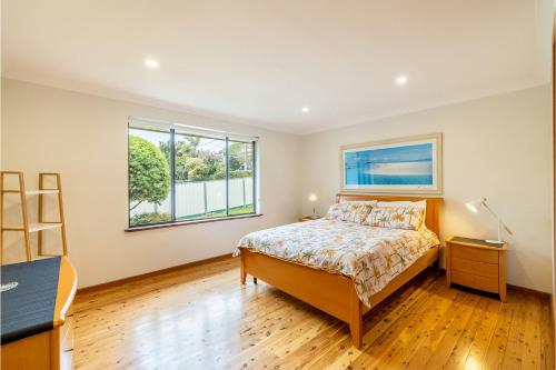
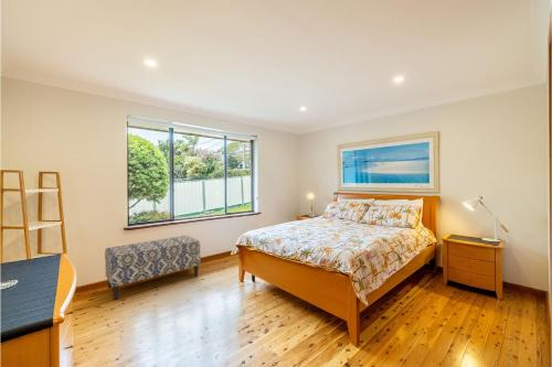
+ bench (155, 262)
